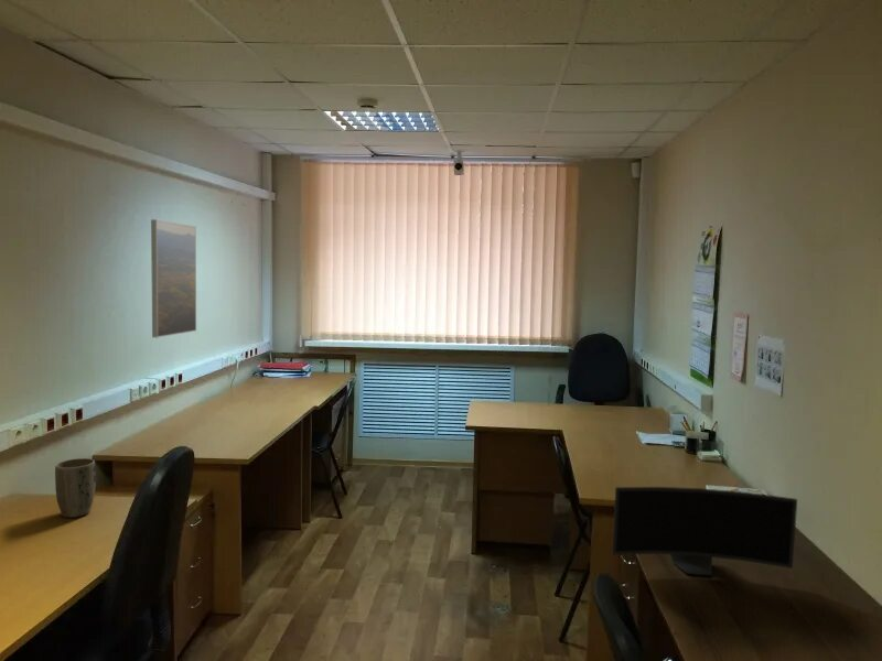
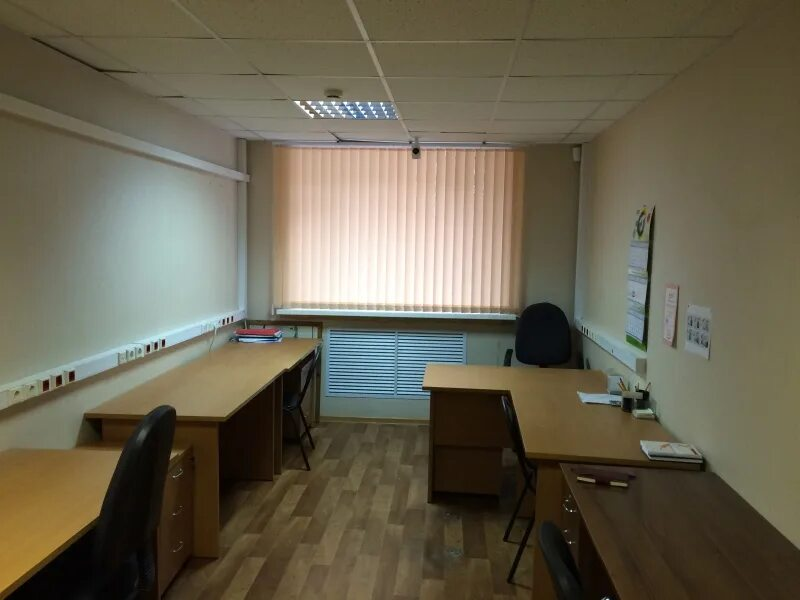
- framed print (174, 279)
- plant pot (76, 488)
- monitor (696, 527)
